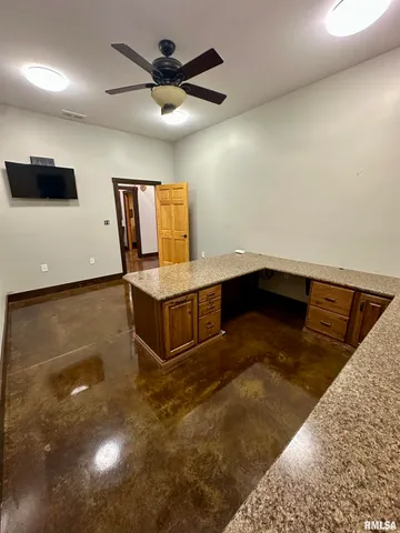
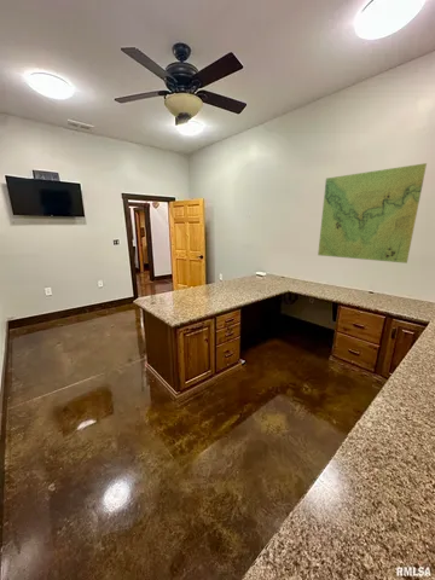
+ map (362, 216)
